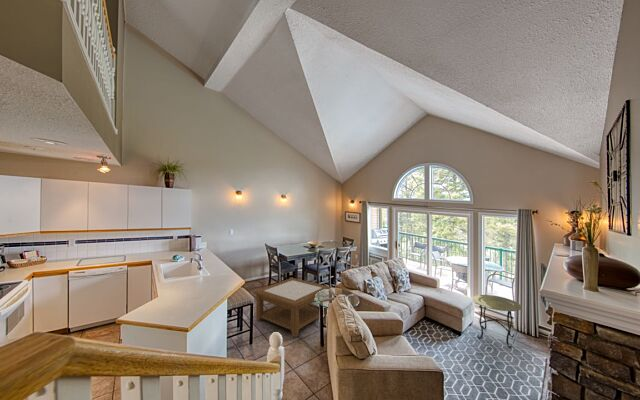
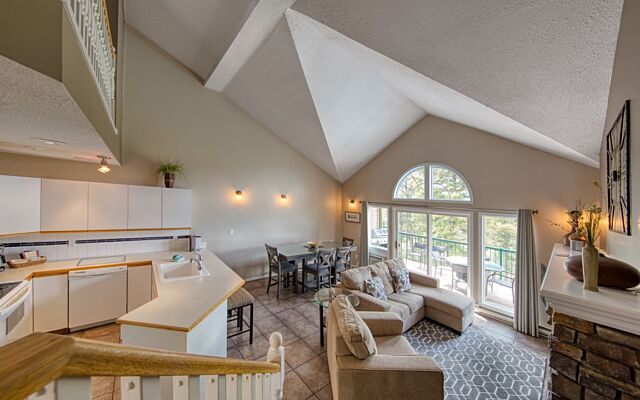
- side table (496, 320)
- coffee table (293, 303)
